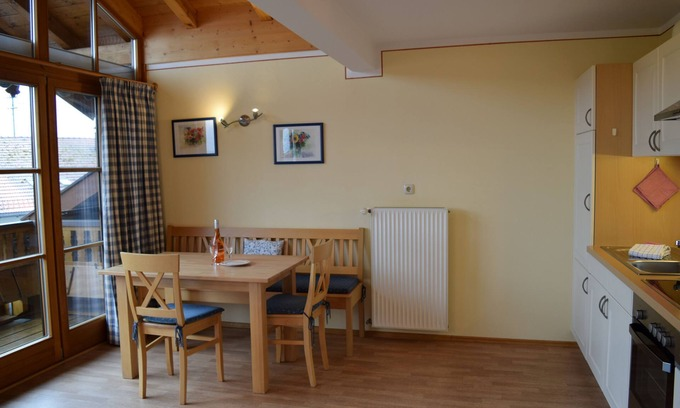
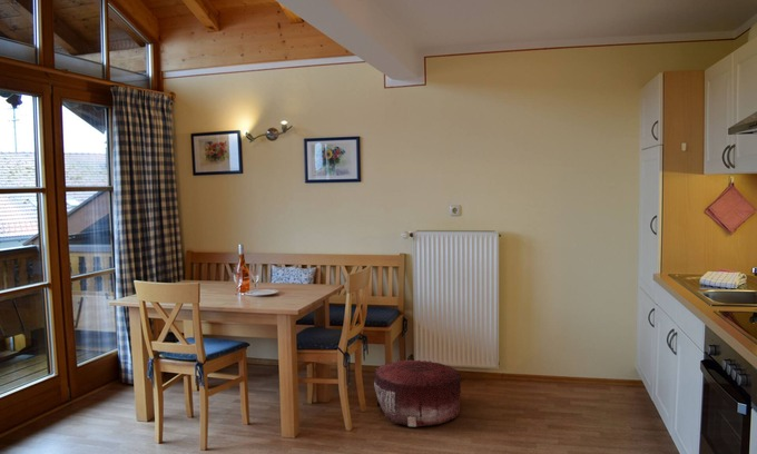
+ pouf (416, 387)
